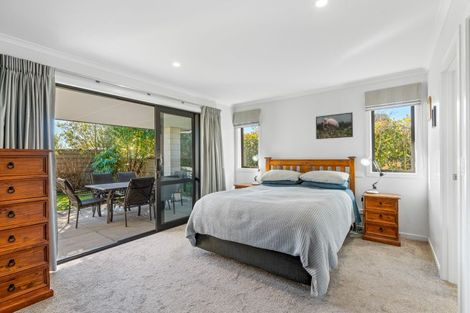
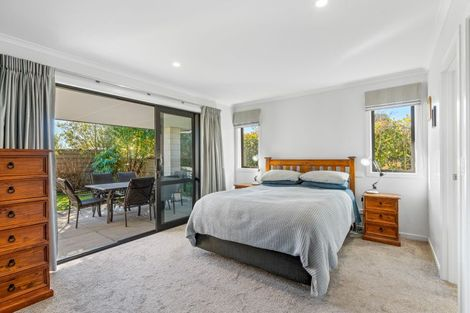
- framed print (333, 126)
